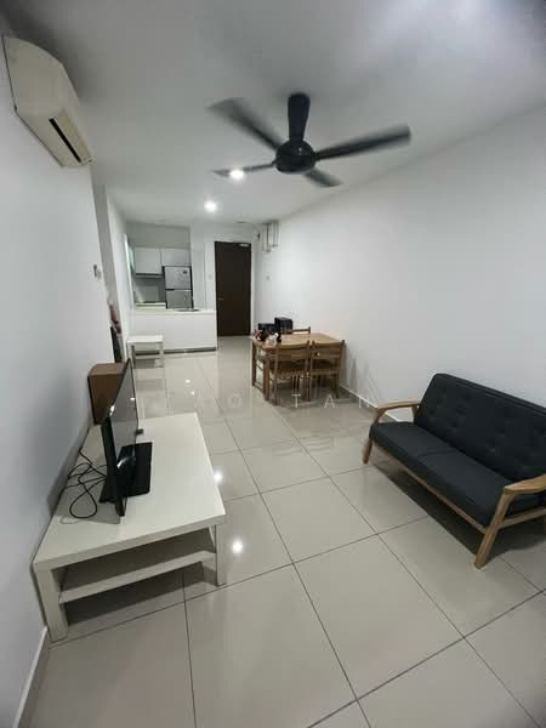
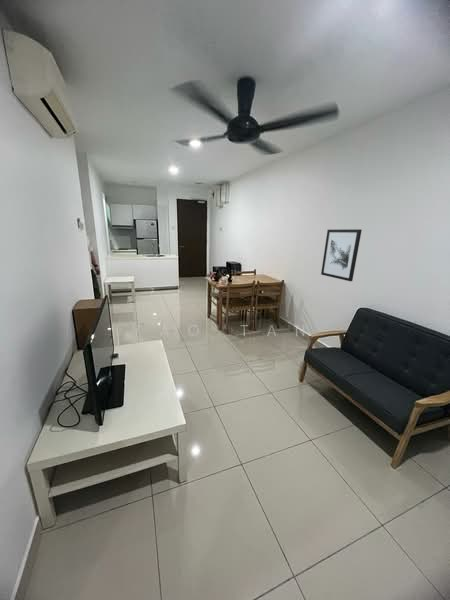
+ wall art (339, 254)
